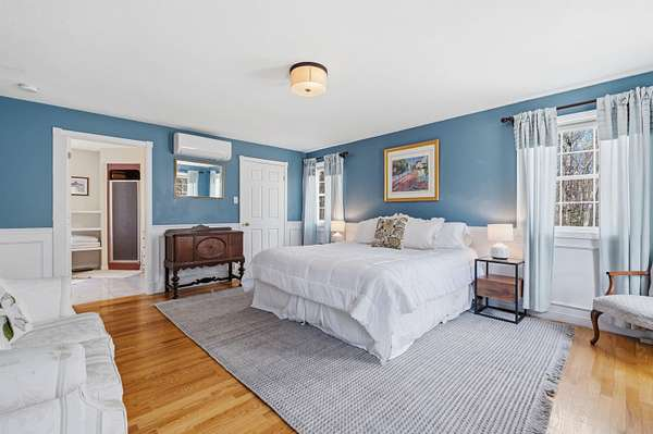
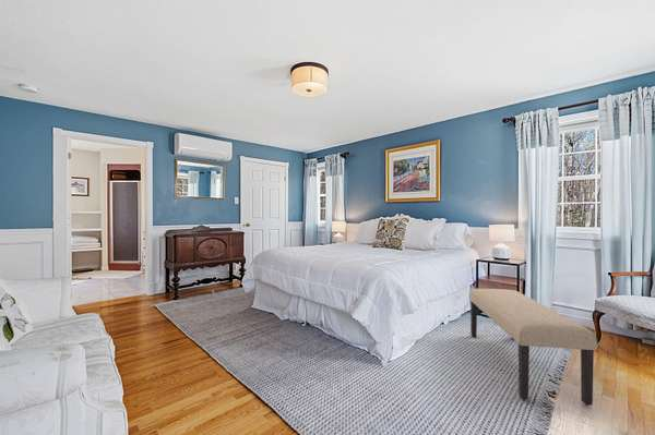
+ bench (517, 333)
